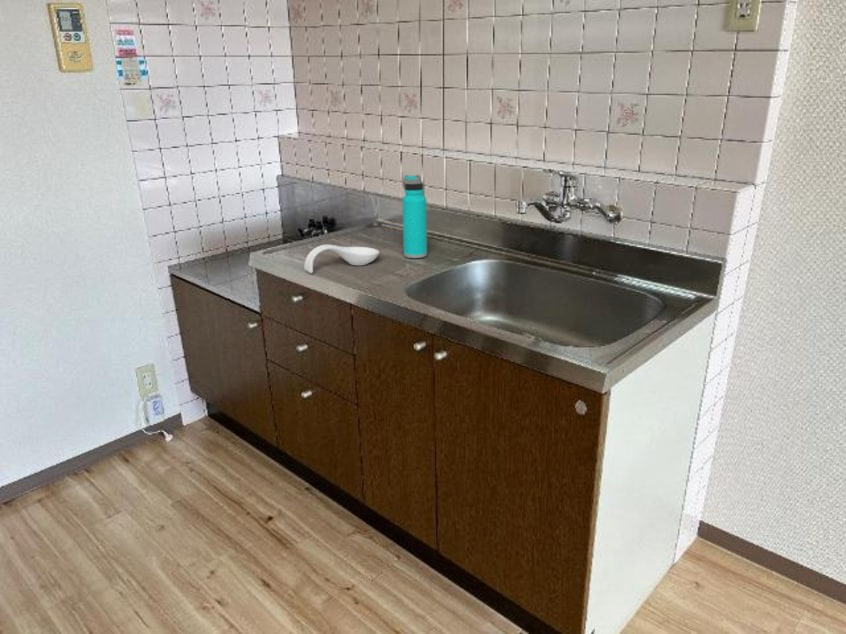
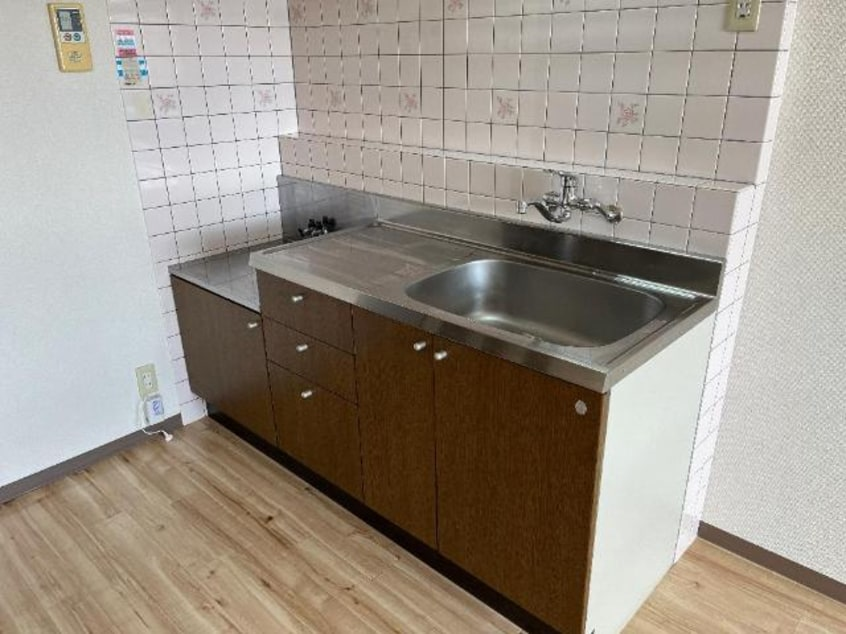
- water bottle (414, 216)
- spoon rest (342, 254)
